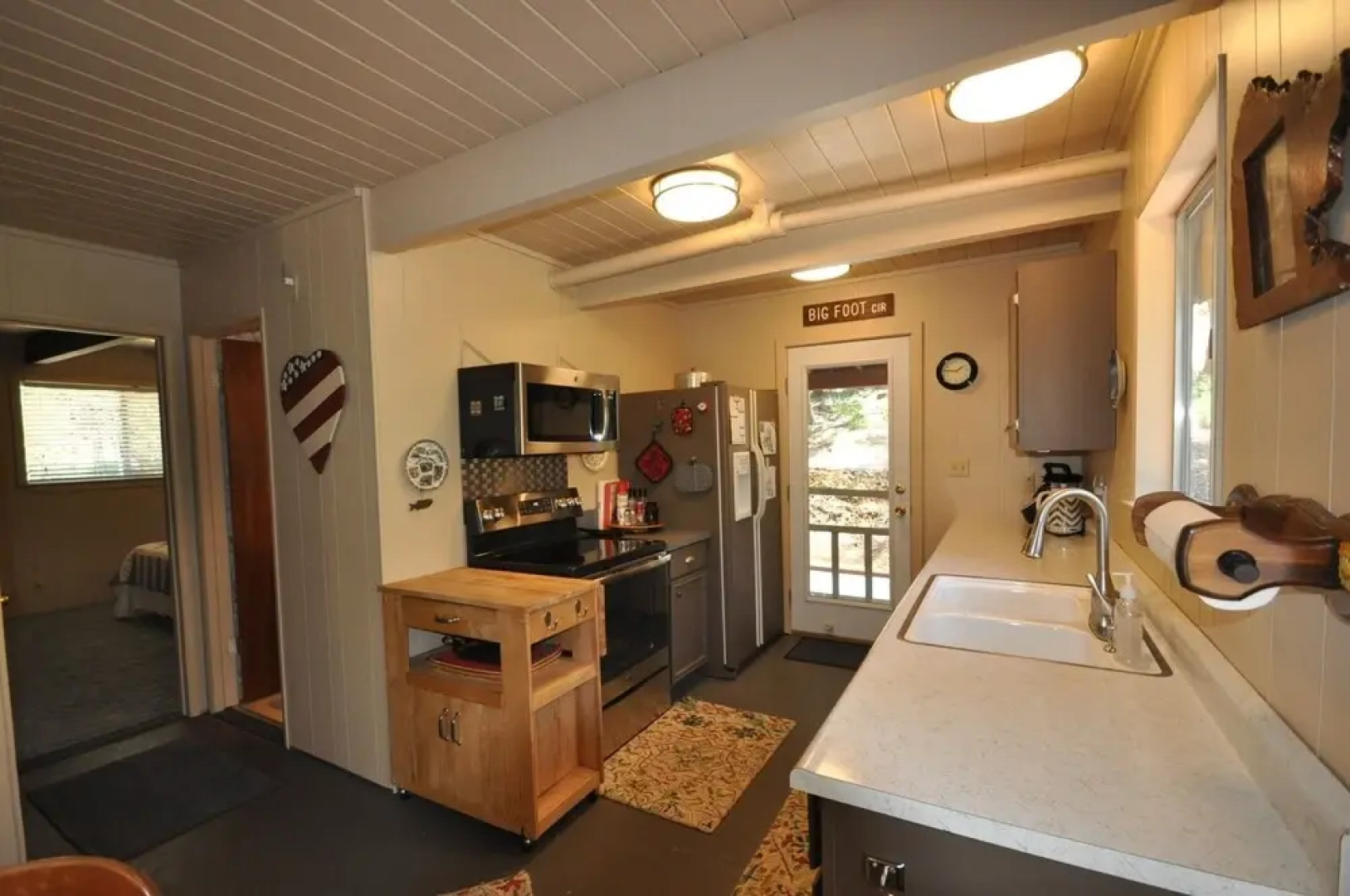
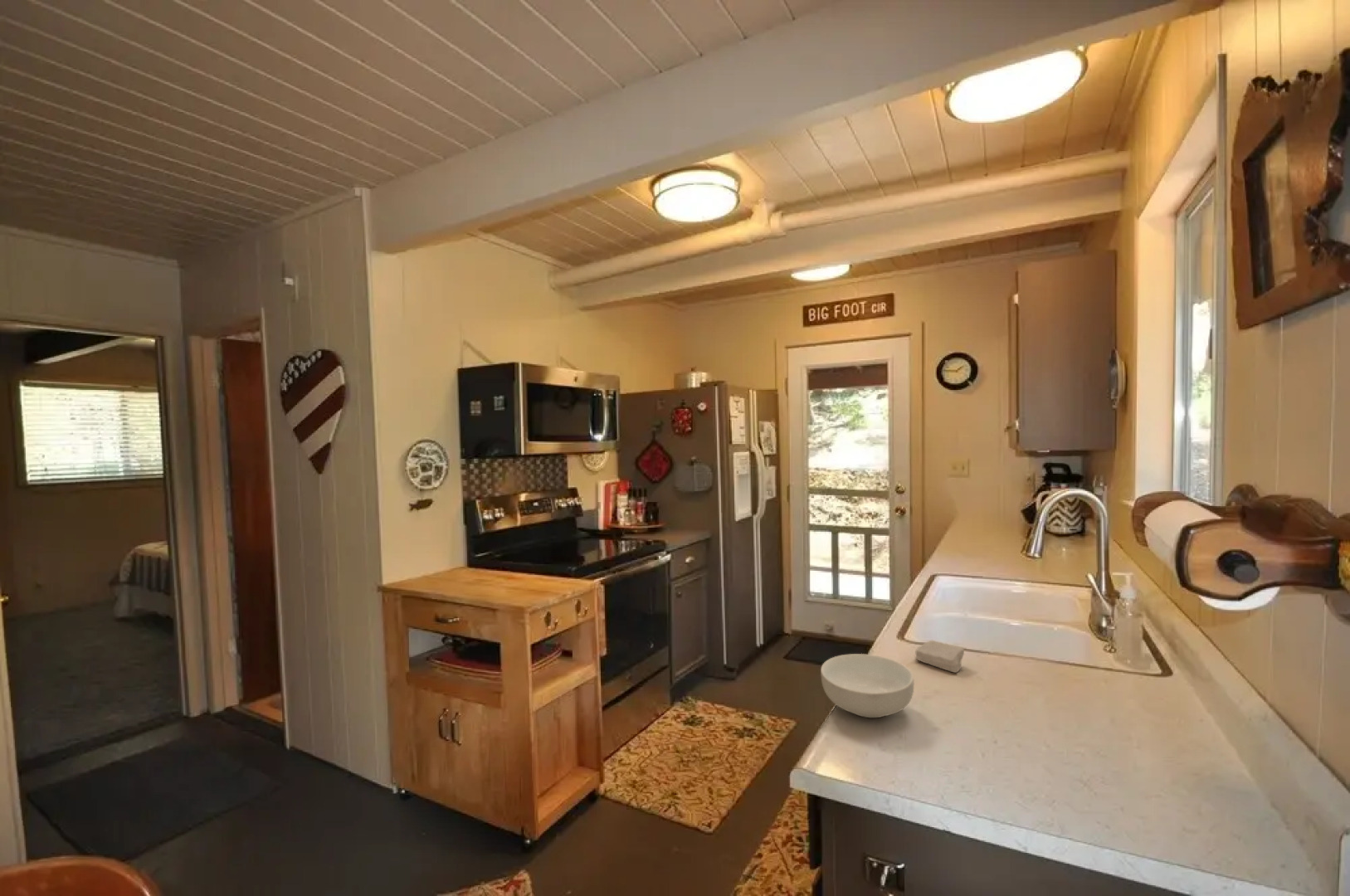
+ cereal bowl (866, 689)
+ soap bar (939, 654)
